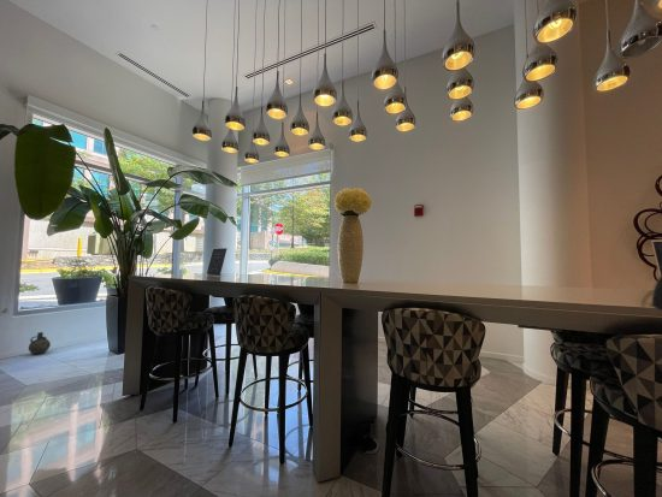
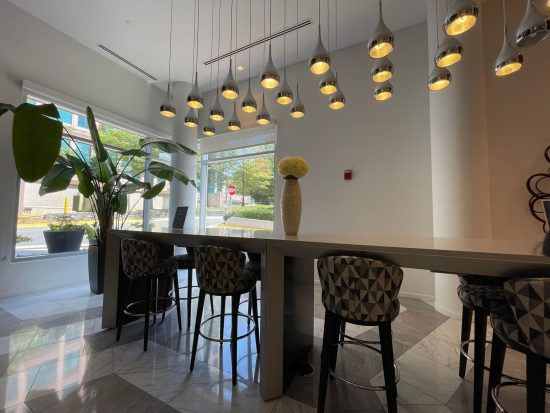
- ceramic jug (40, 343)
